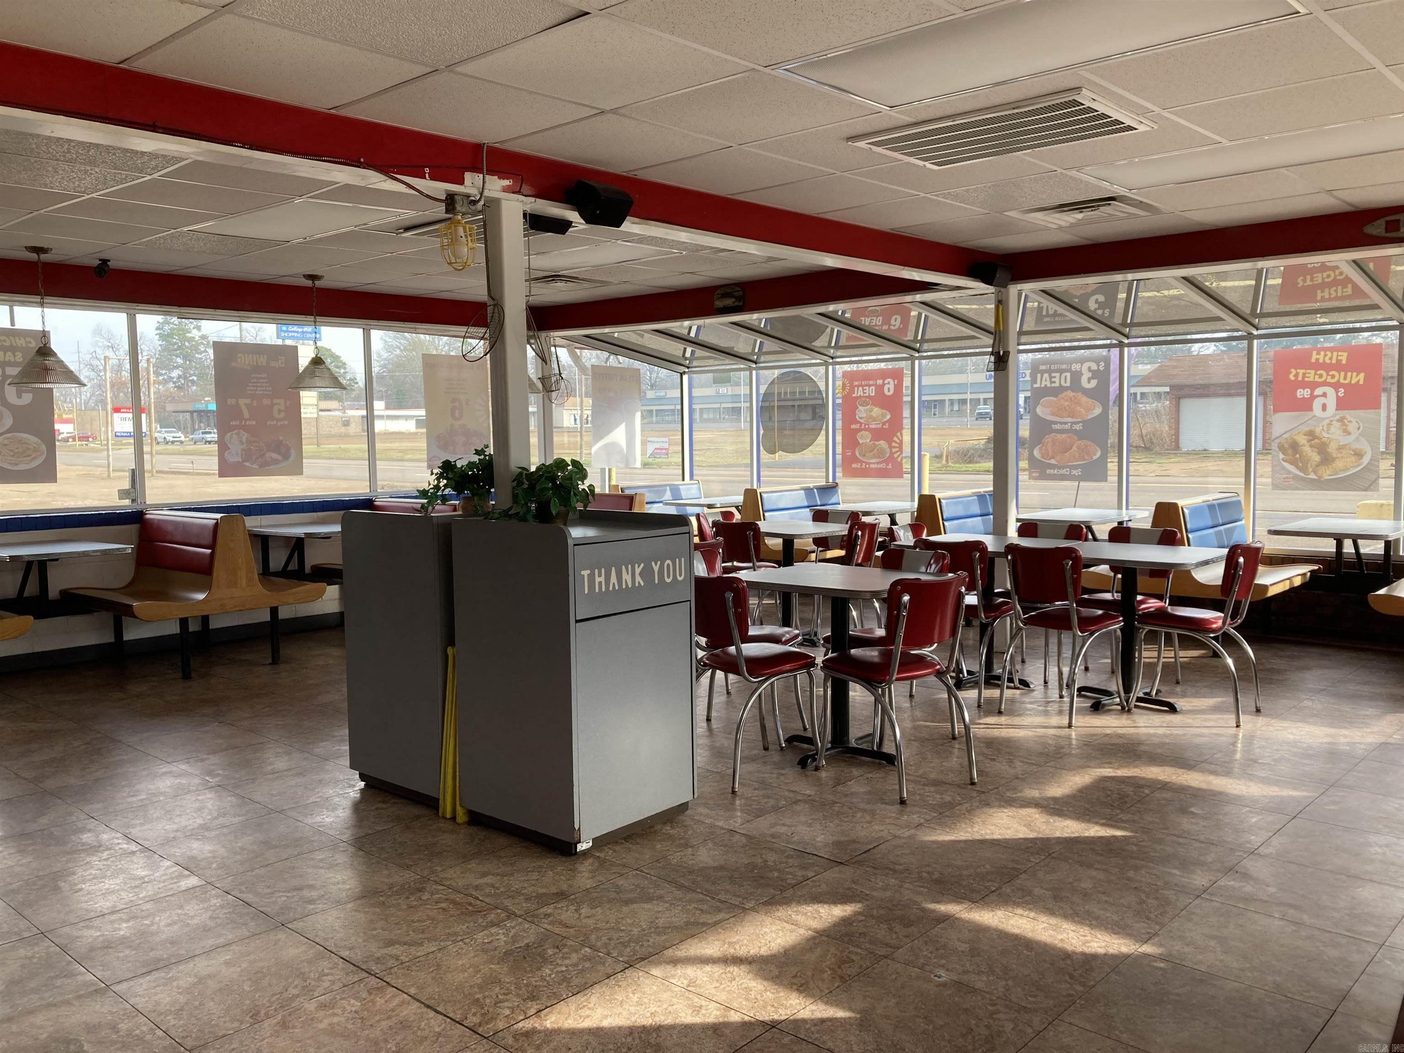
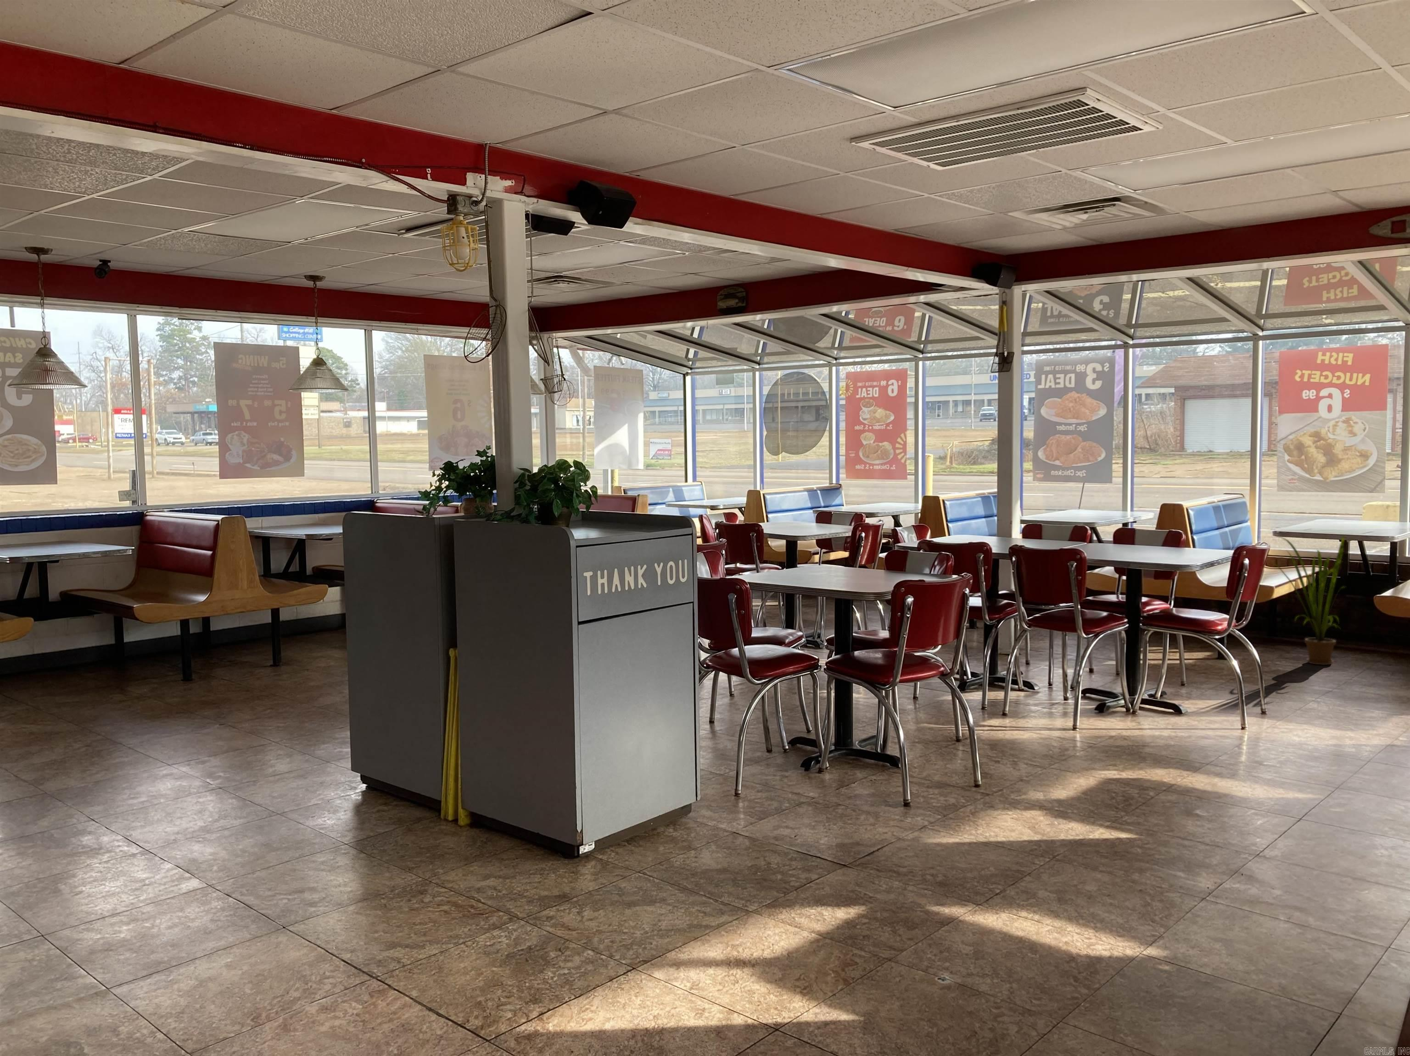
+ house plant (1315, 600)
